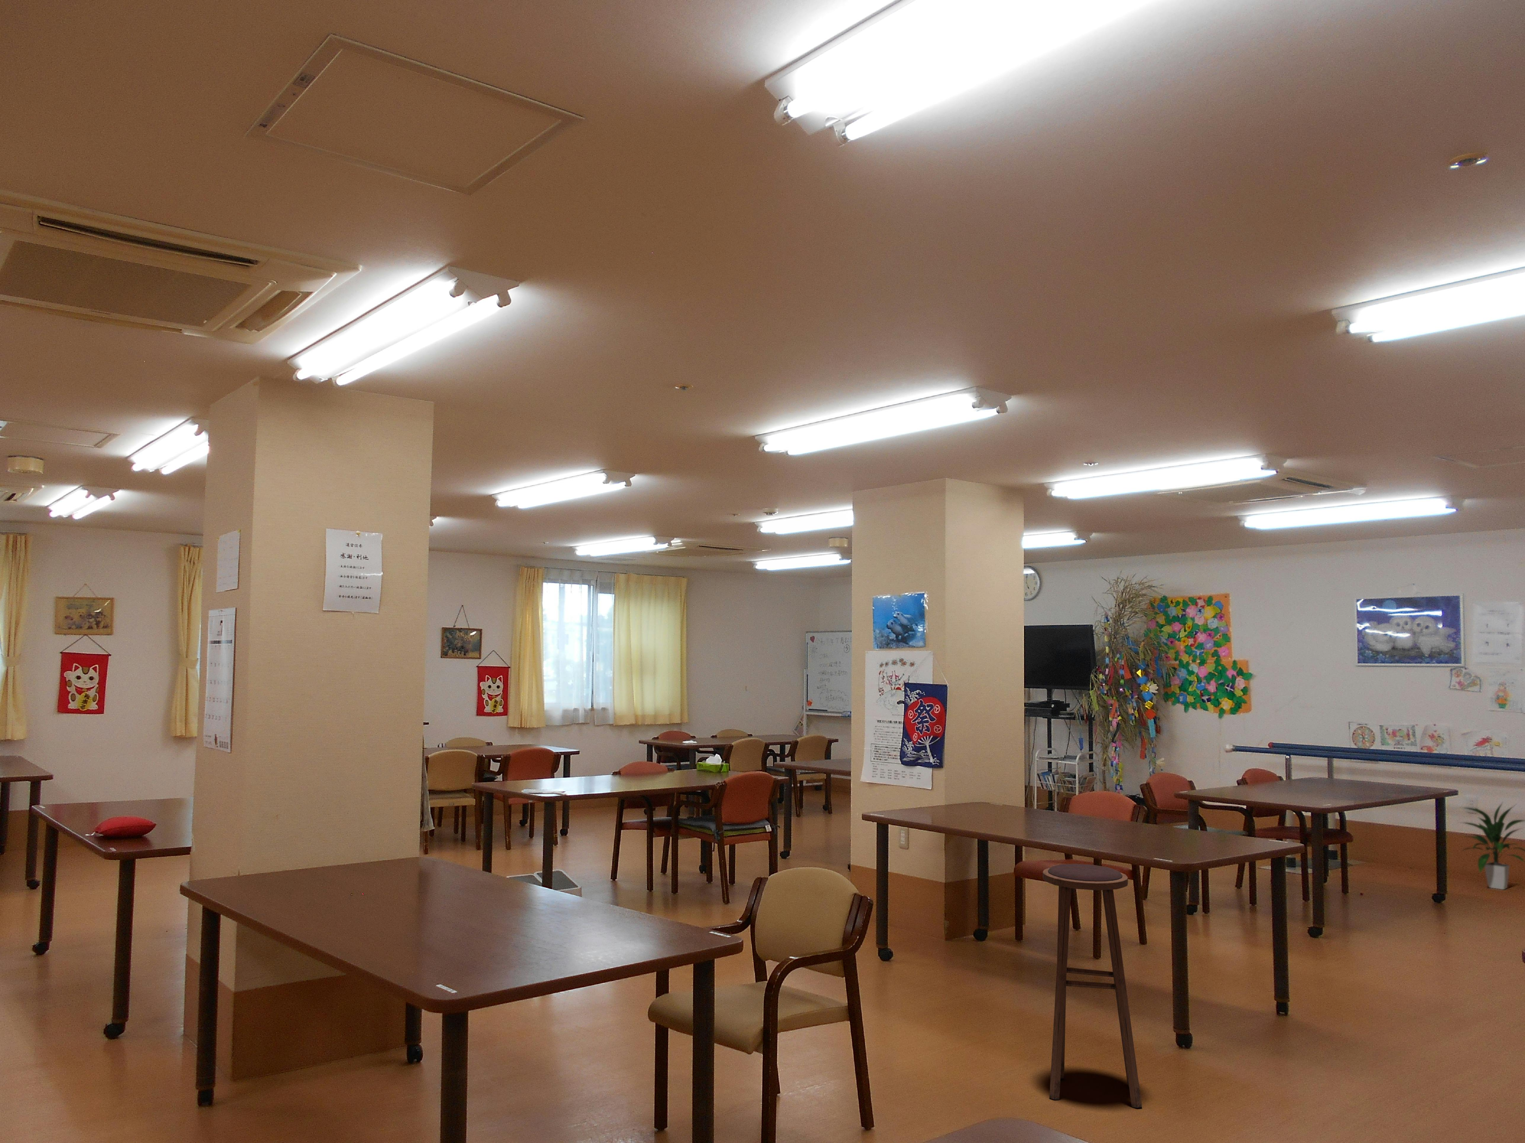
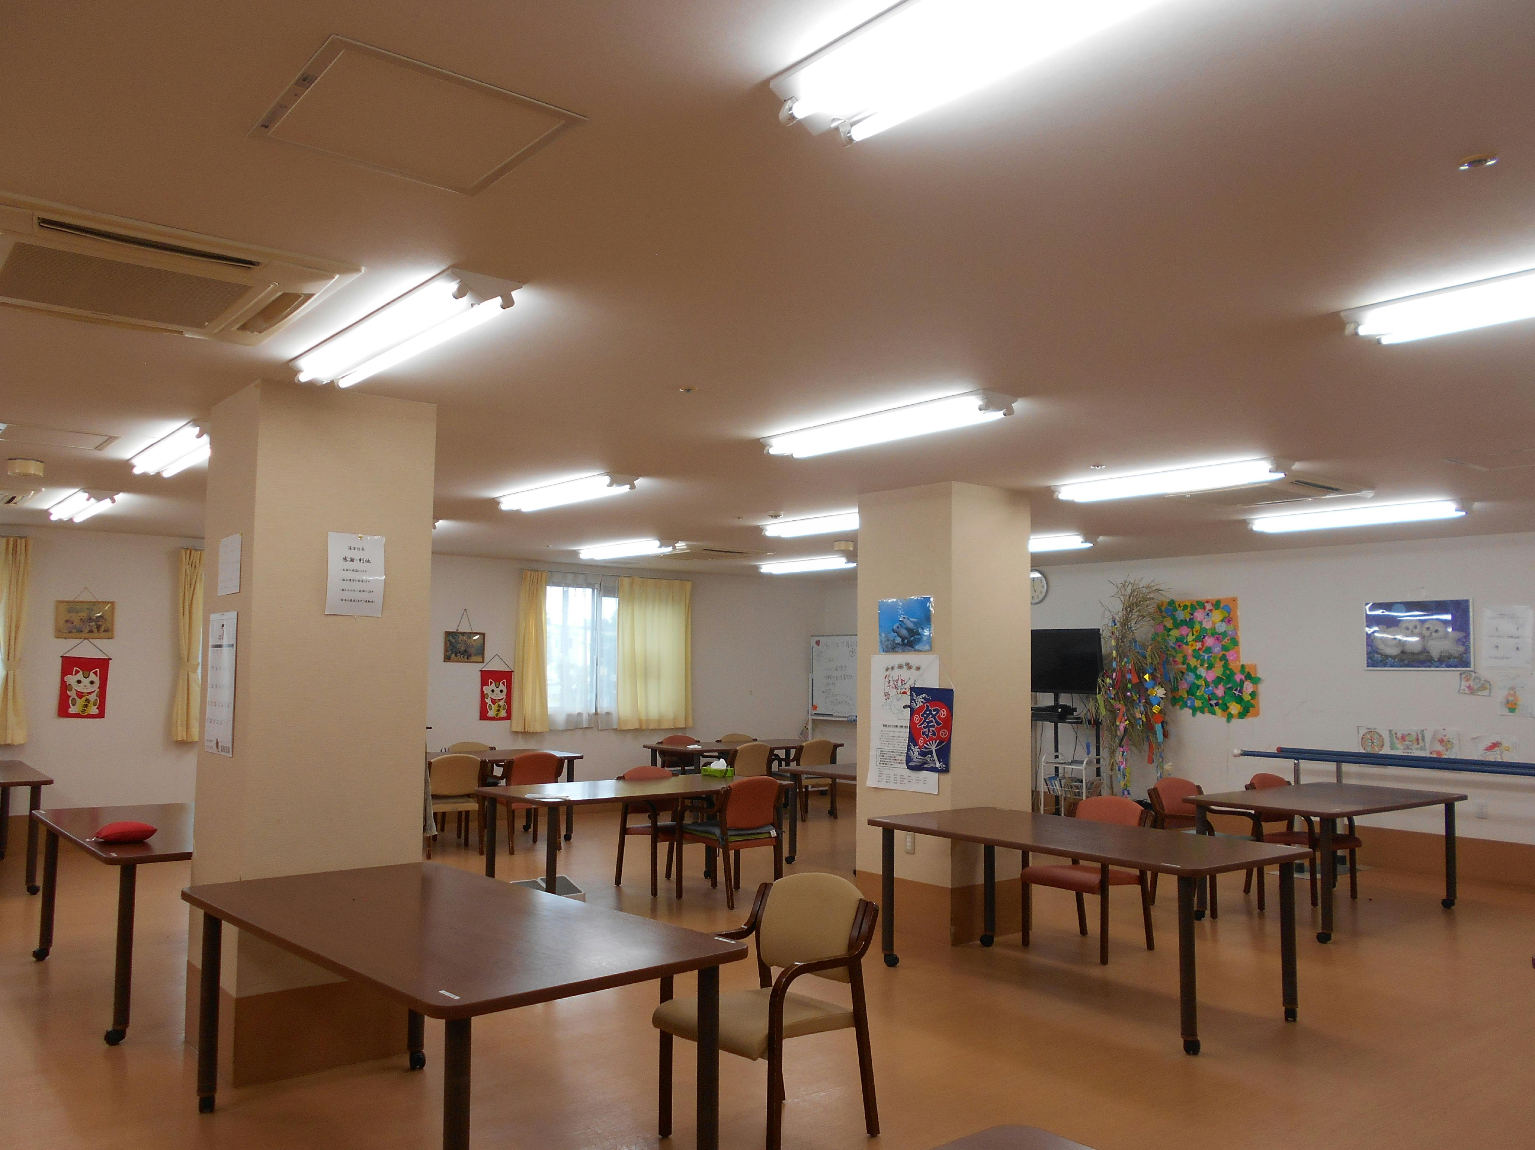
- stool (1090, 982)
- indoor plant (1493, 844)
